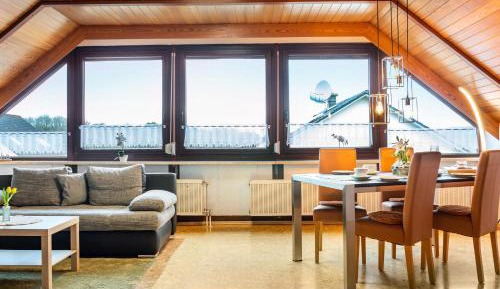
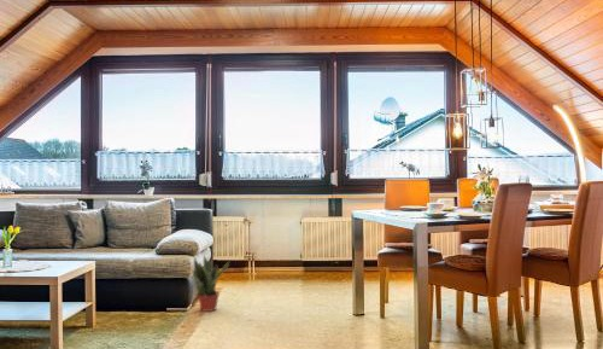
+ potted plant (211, 279)
